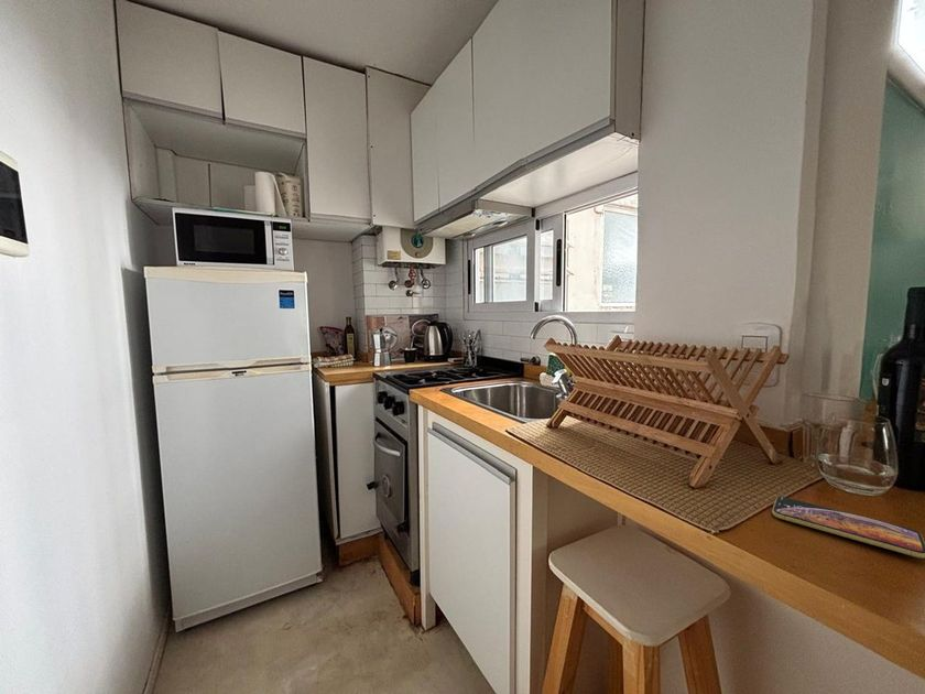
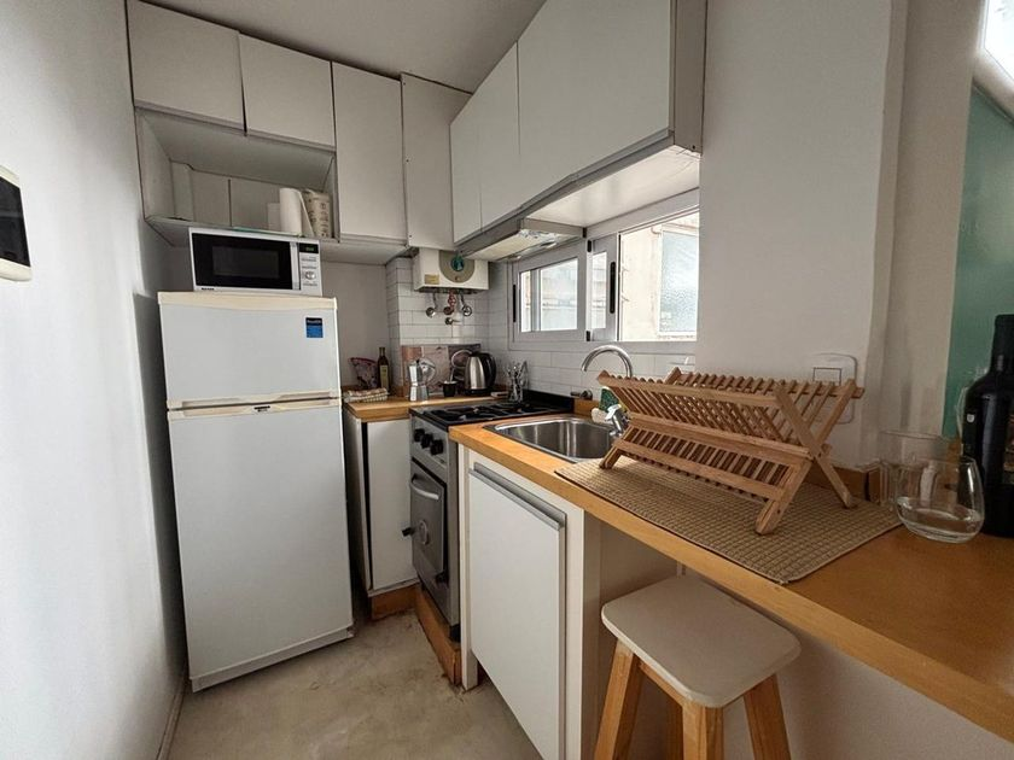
- smartphone (841, 523)
